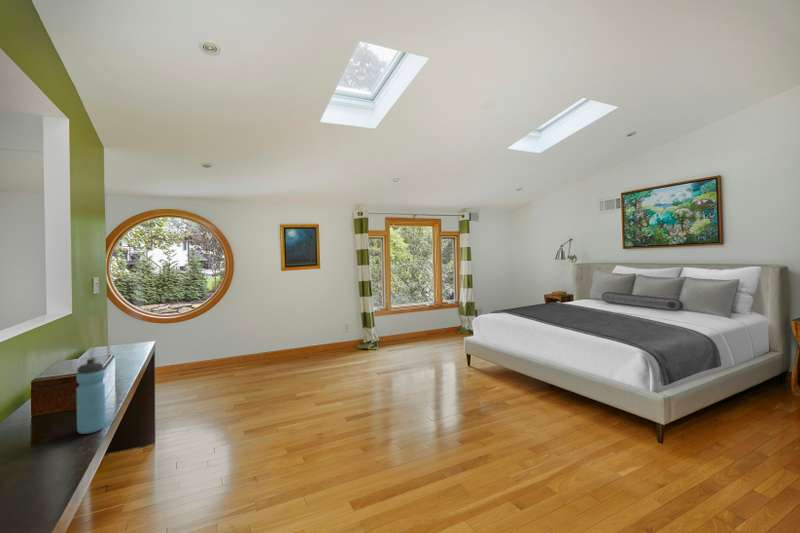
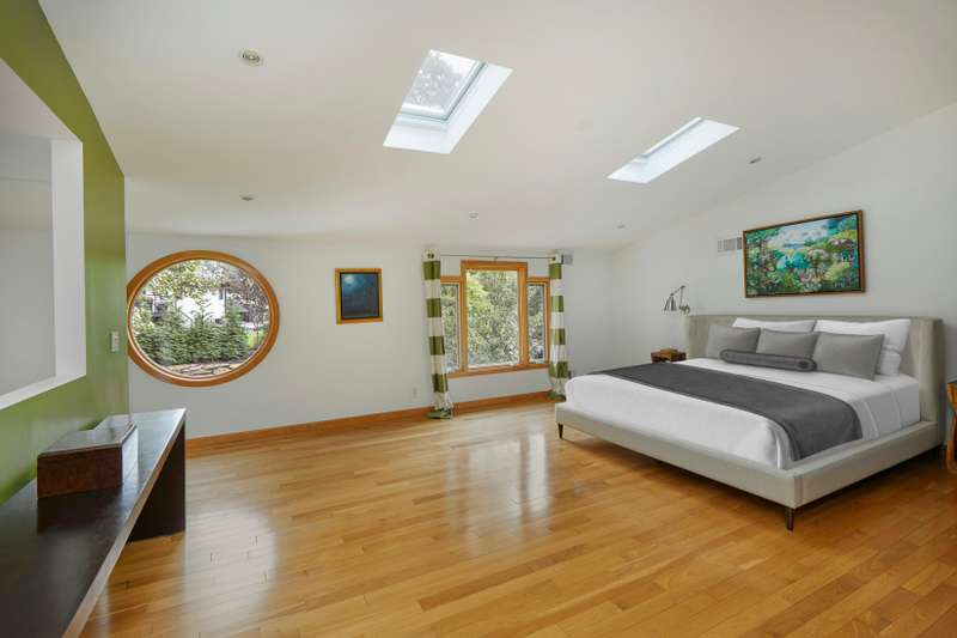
- water bottle (90, 394)
